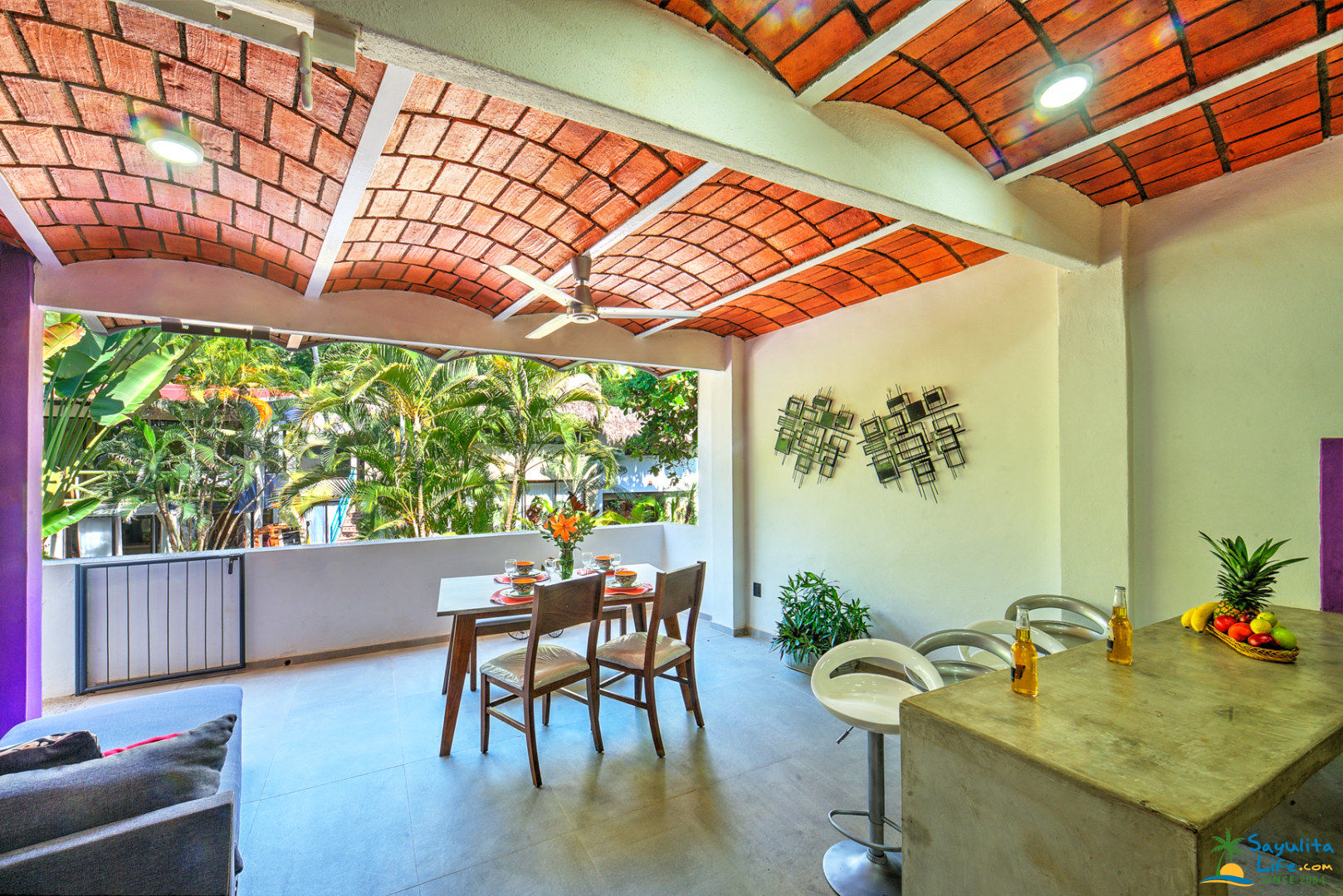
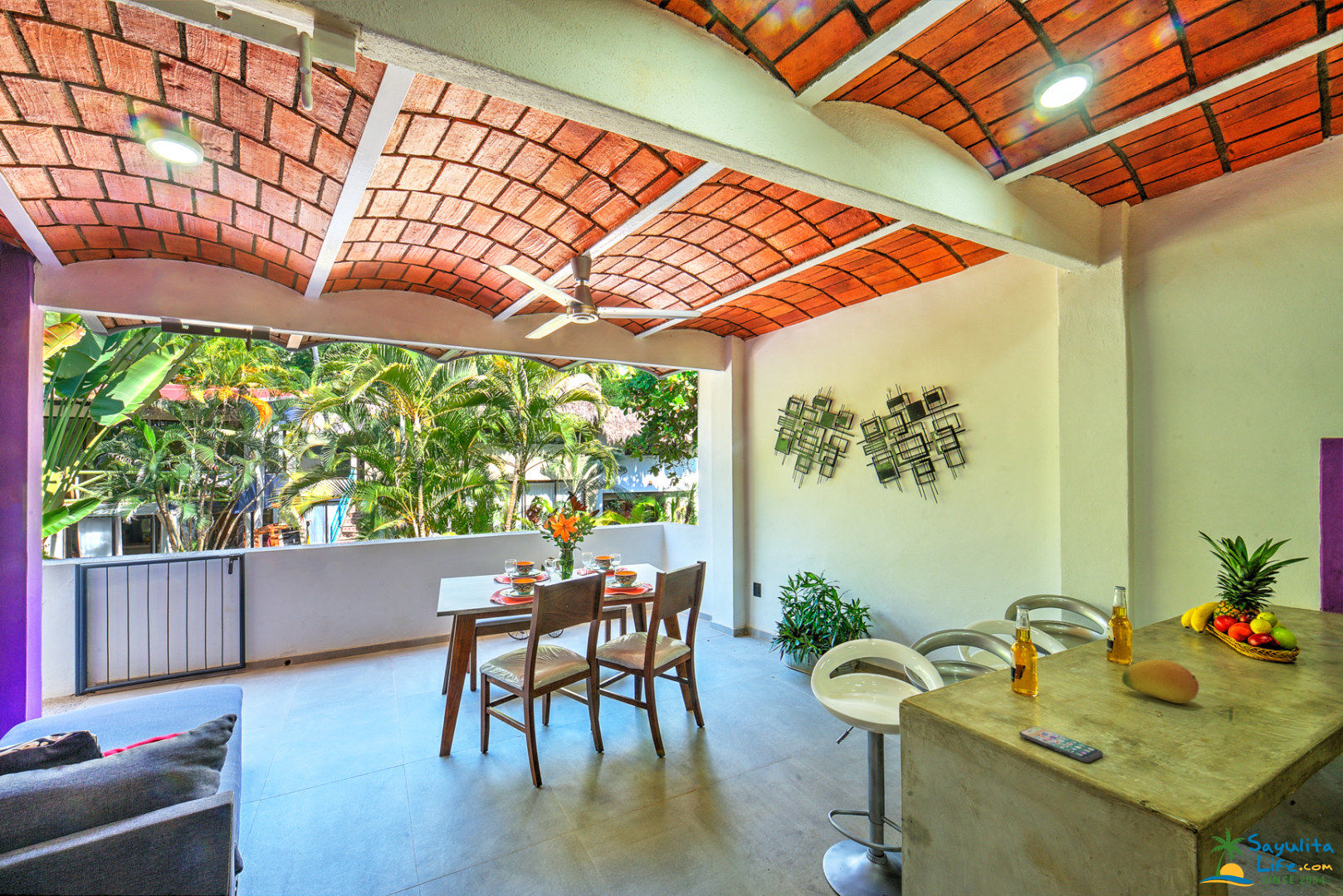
+ smartphone (1059, 743)
+ fruit (1160, 679)
